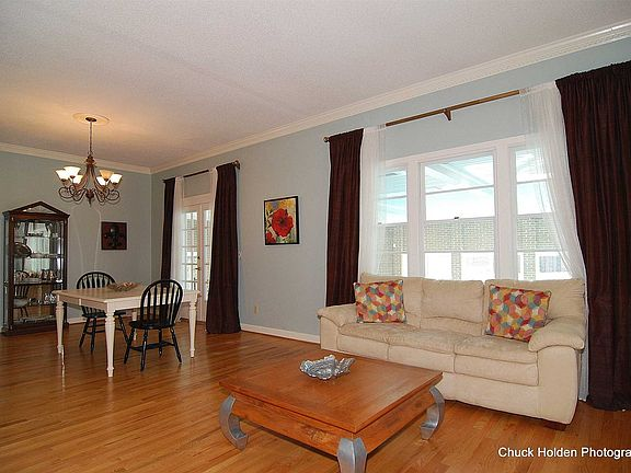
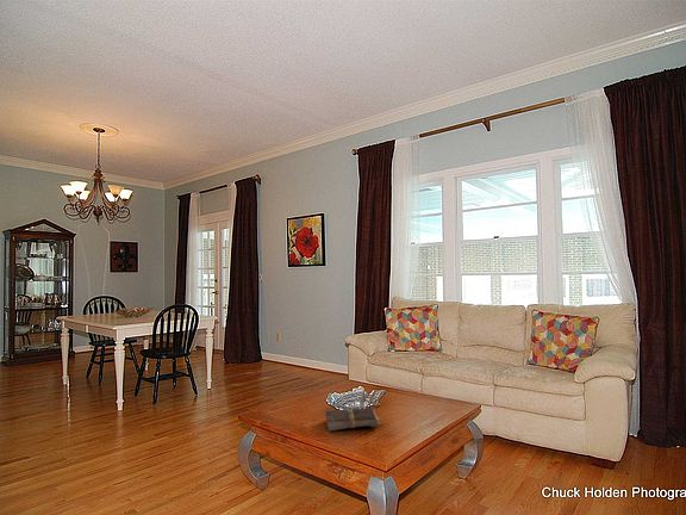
+ book (351, 417)
